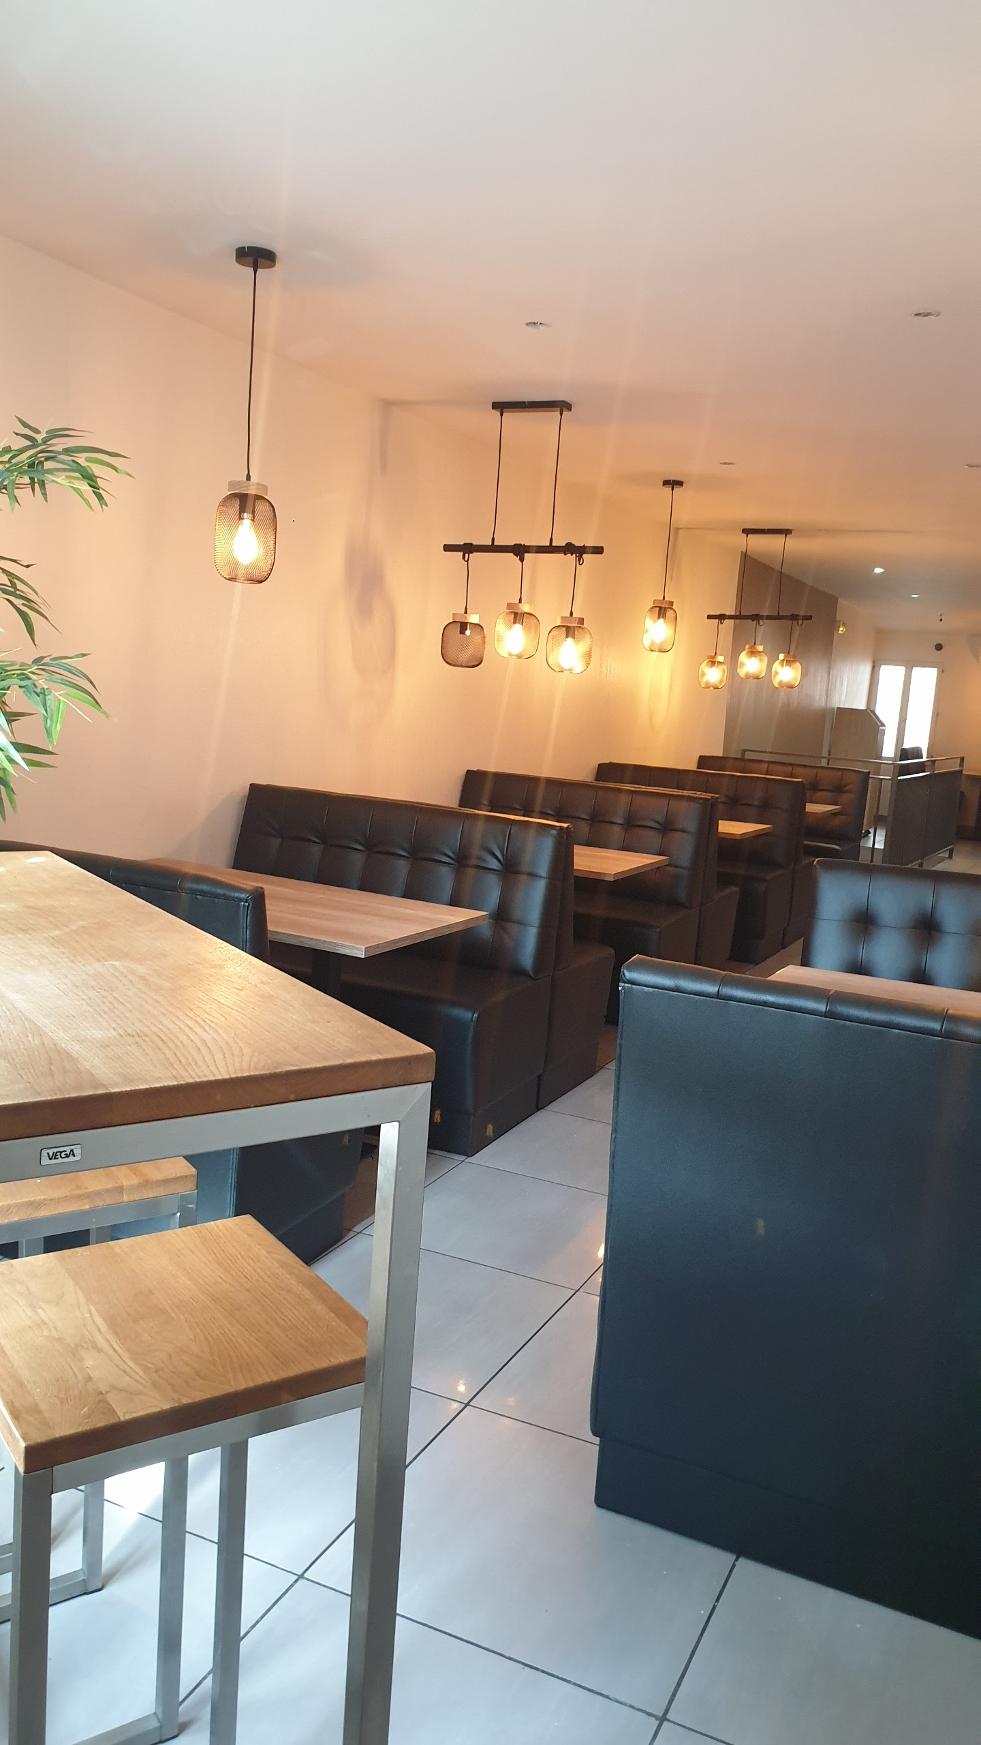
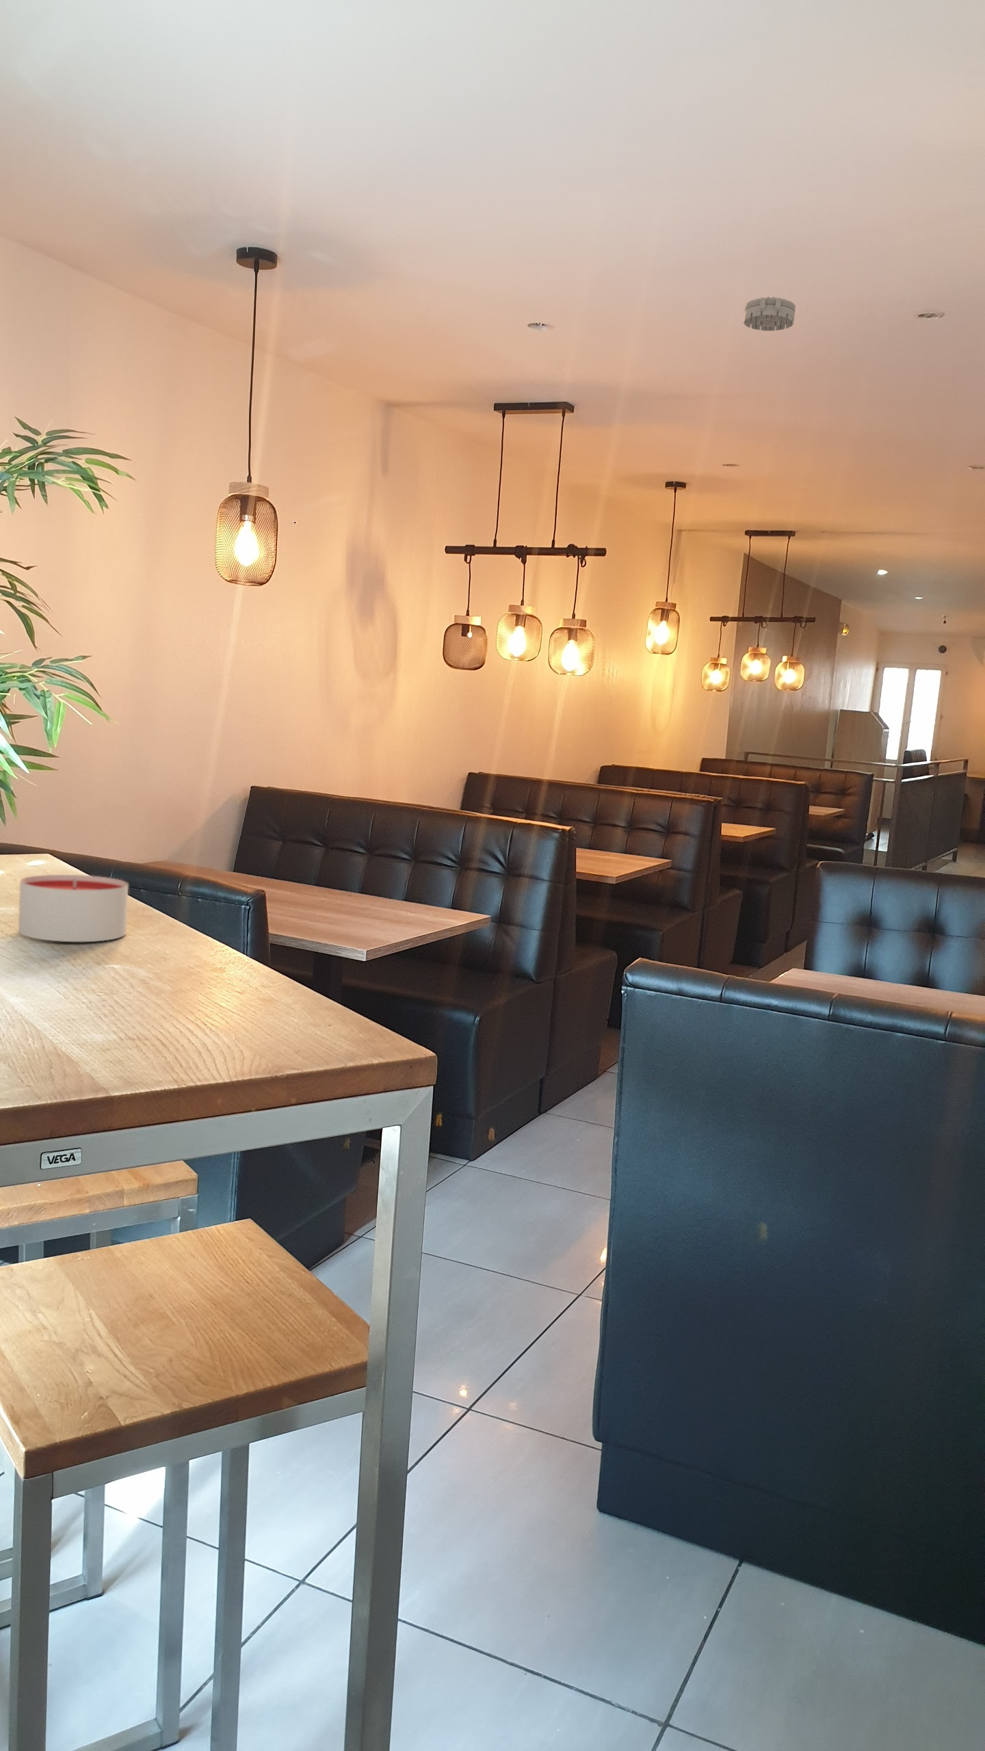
+ smoke detector (770, 313)
+ candle (73, 904)
